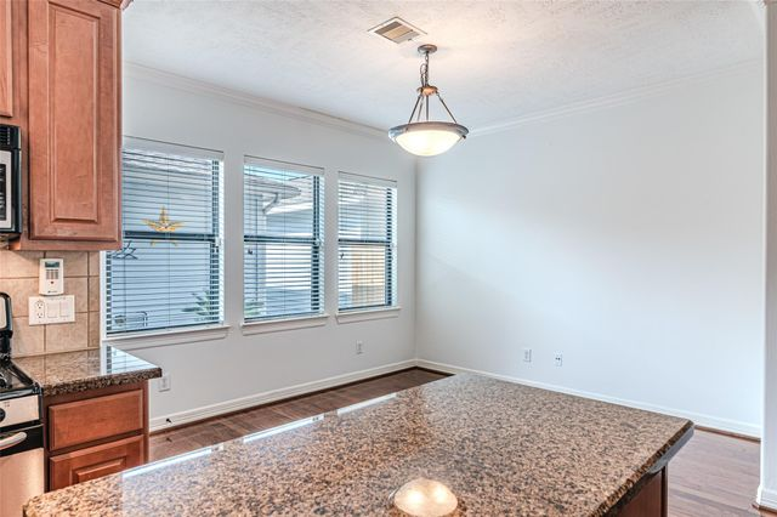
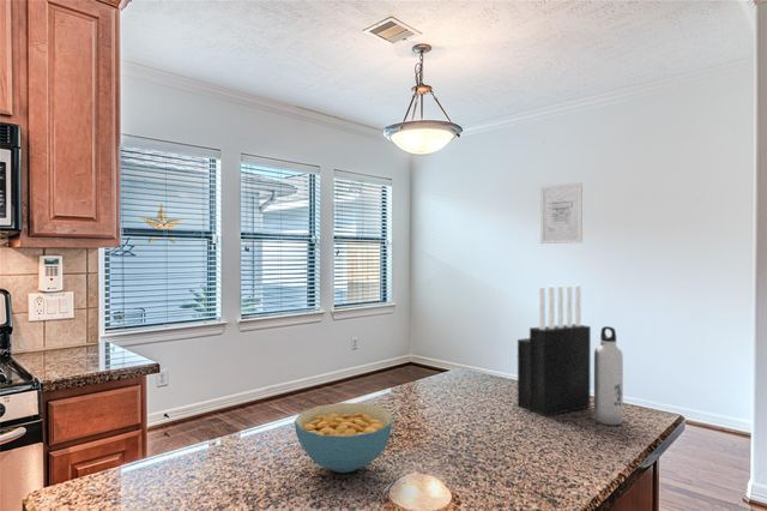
+ knife block (550, 345)
+ water bottle (608, 373)
+ wall art (560, 214)
+ cereal bowl (344, 441)
